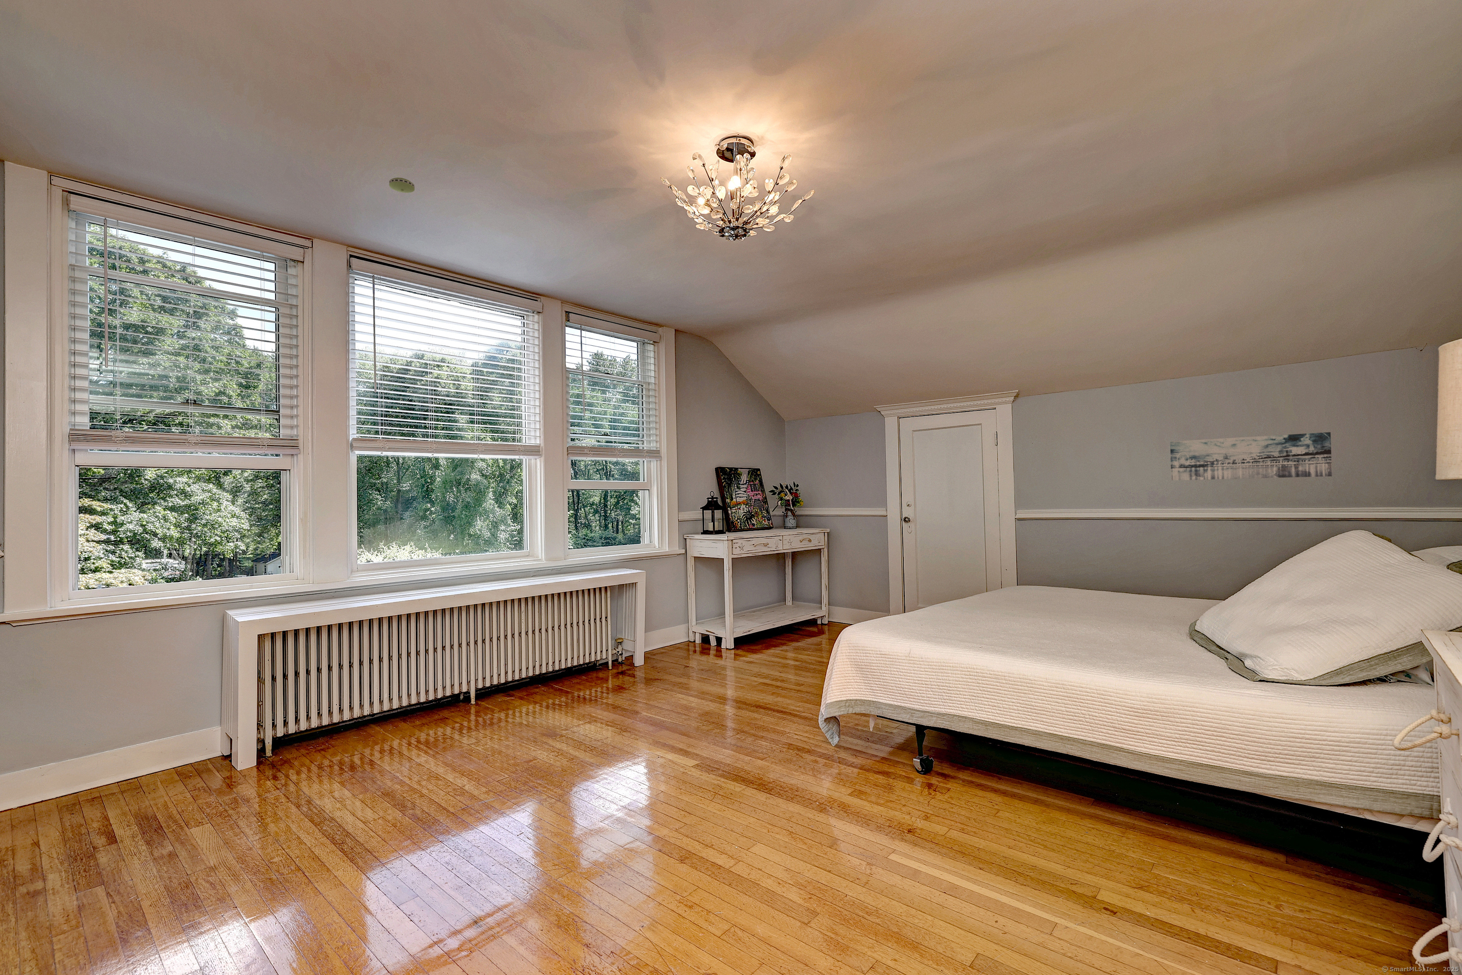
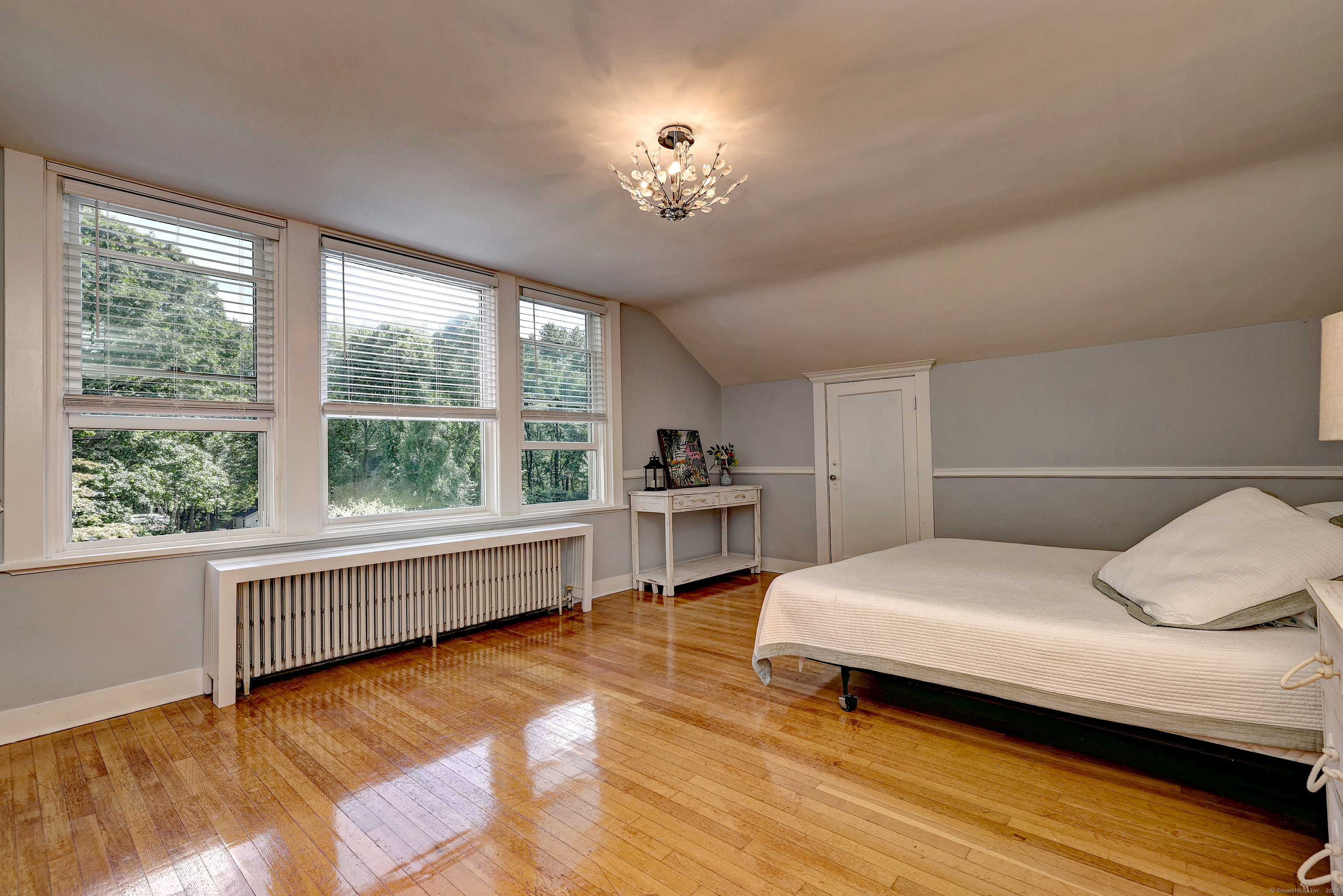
- smoke detector (402, 185)
- wall art (1246, 457)
